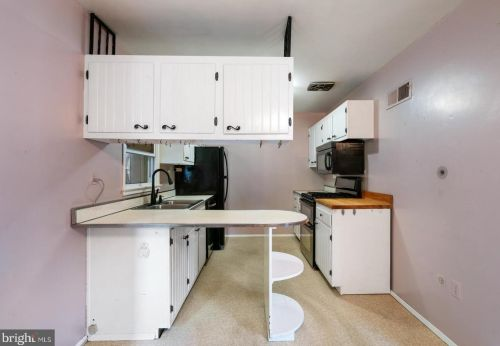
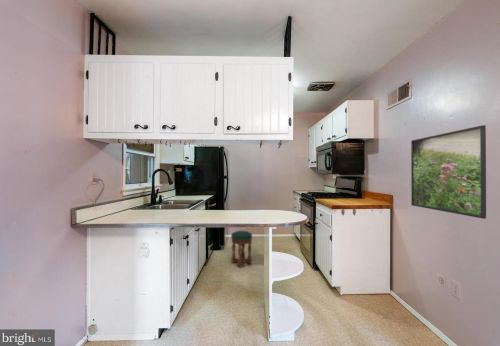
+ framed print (441, 172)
+ stool (242, 247)
